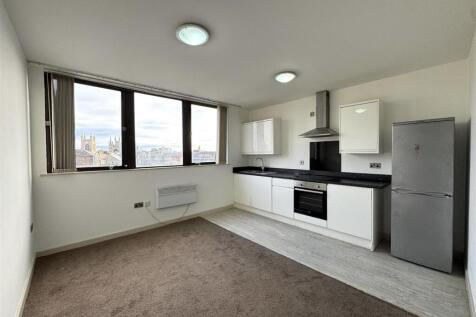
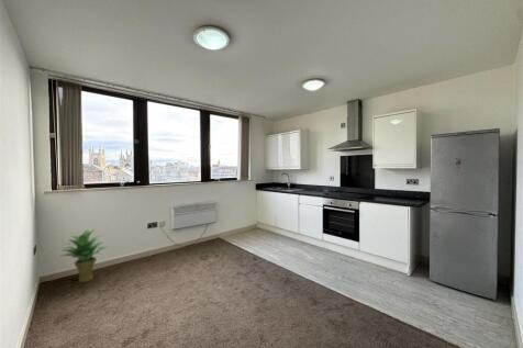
+ potted plant (85, 255)
